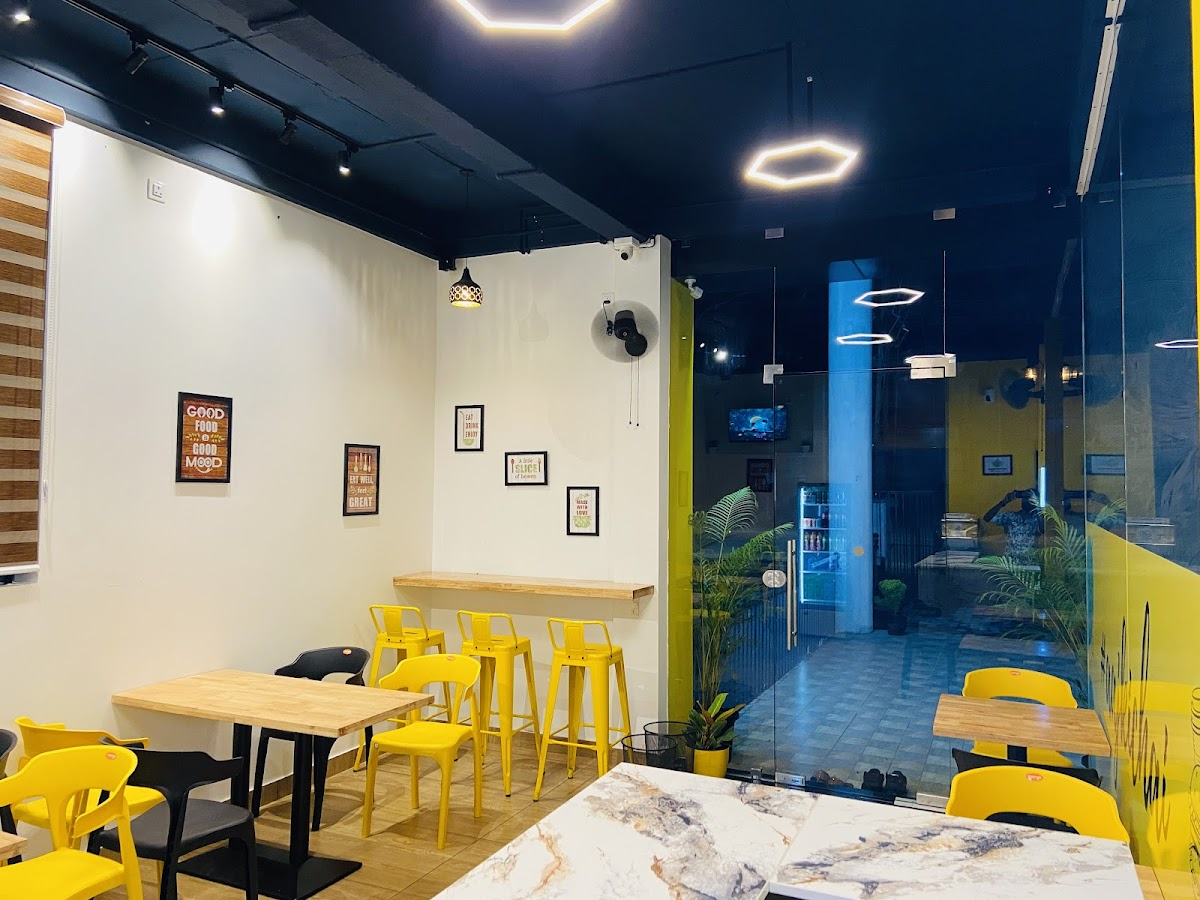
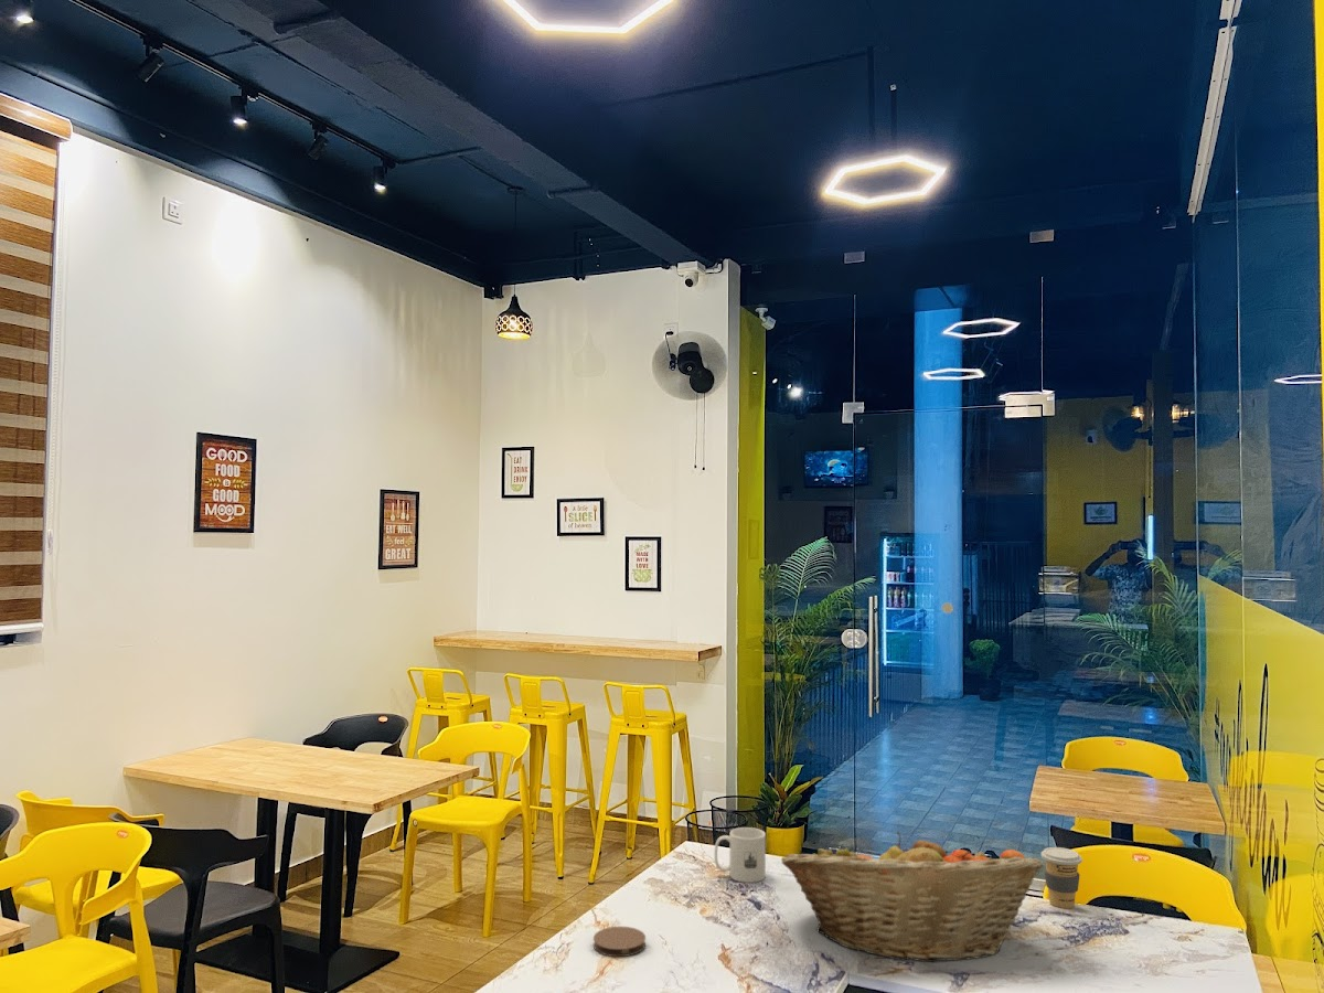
+ mug (739, 854)
+ coaster (619, 941)
+ fruit basket (909, 882)
+ coffee cup (1061, 877)
